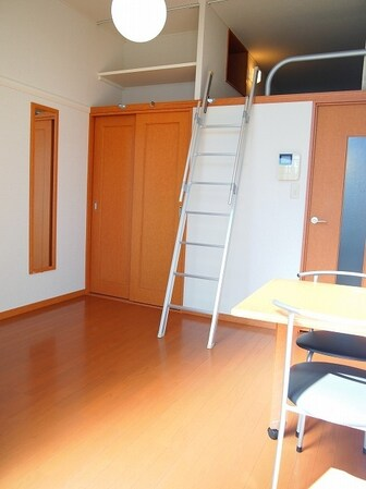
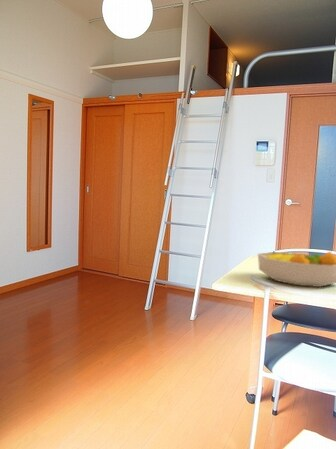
+ fruit bowl (299, 264)
